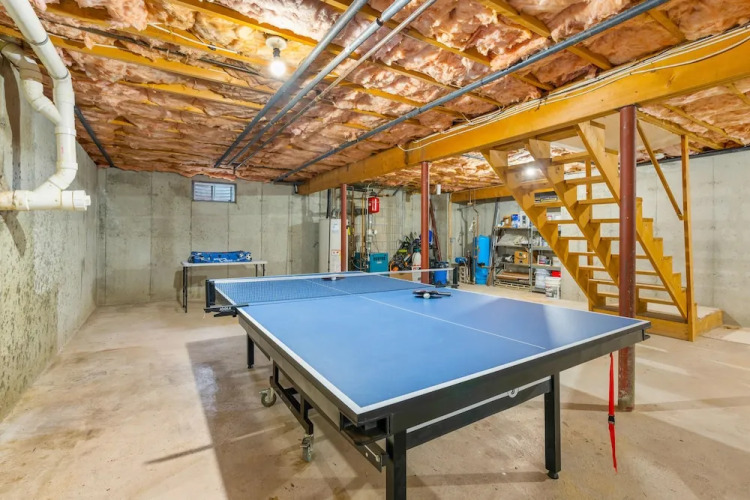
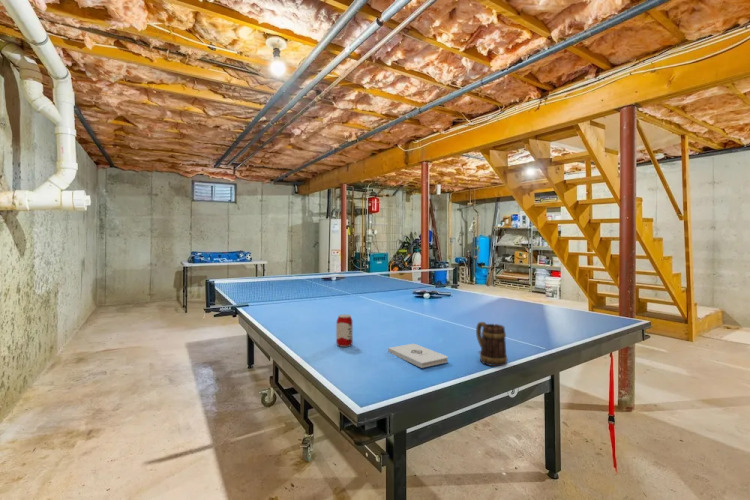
+ mug (489, 342)
+ notepad (417, 354)
+ beverage can (344, 330)
